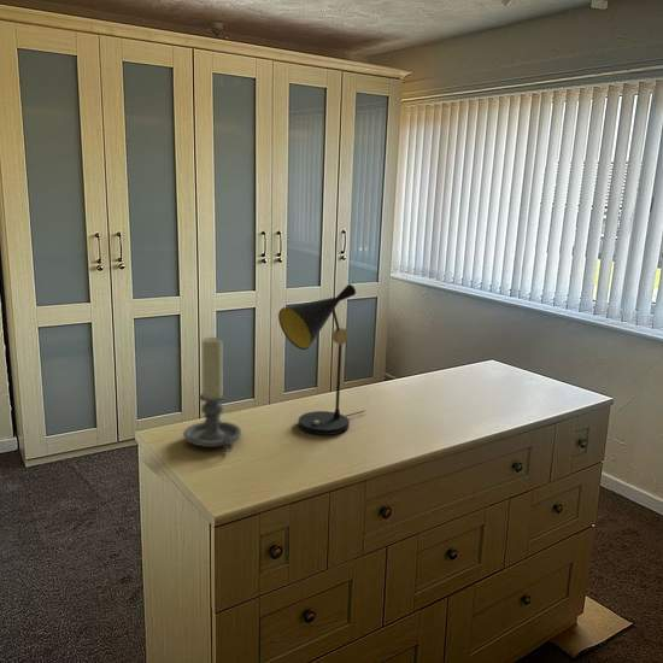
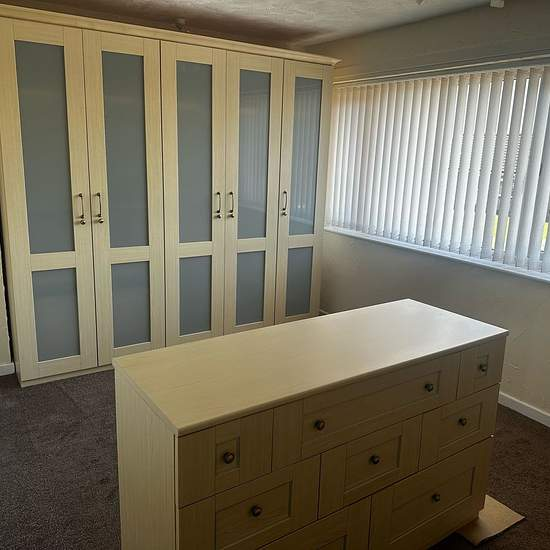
- table lamp (338, 357)
- candle holder (215, 391)
